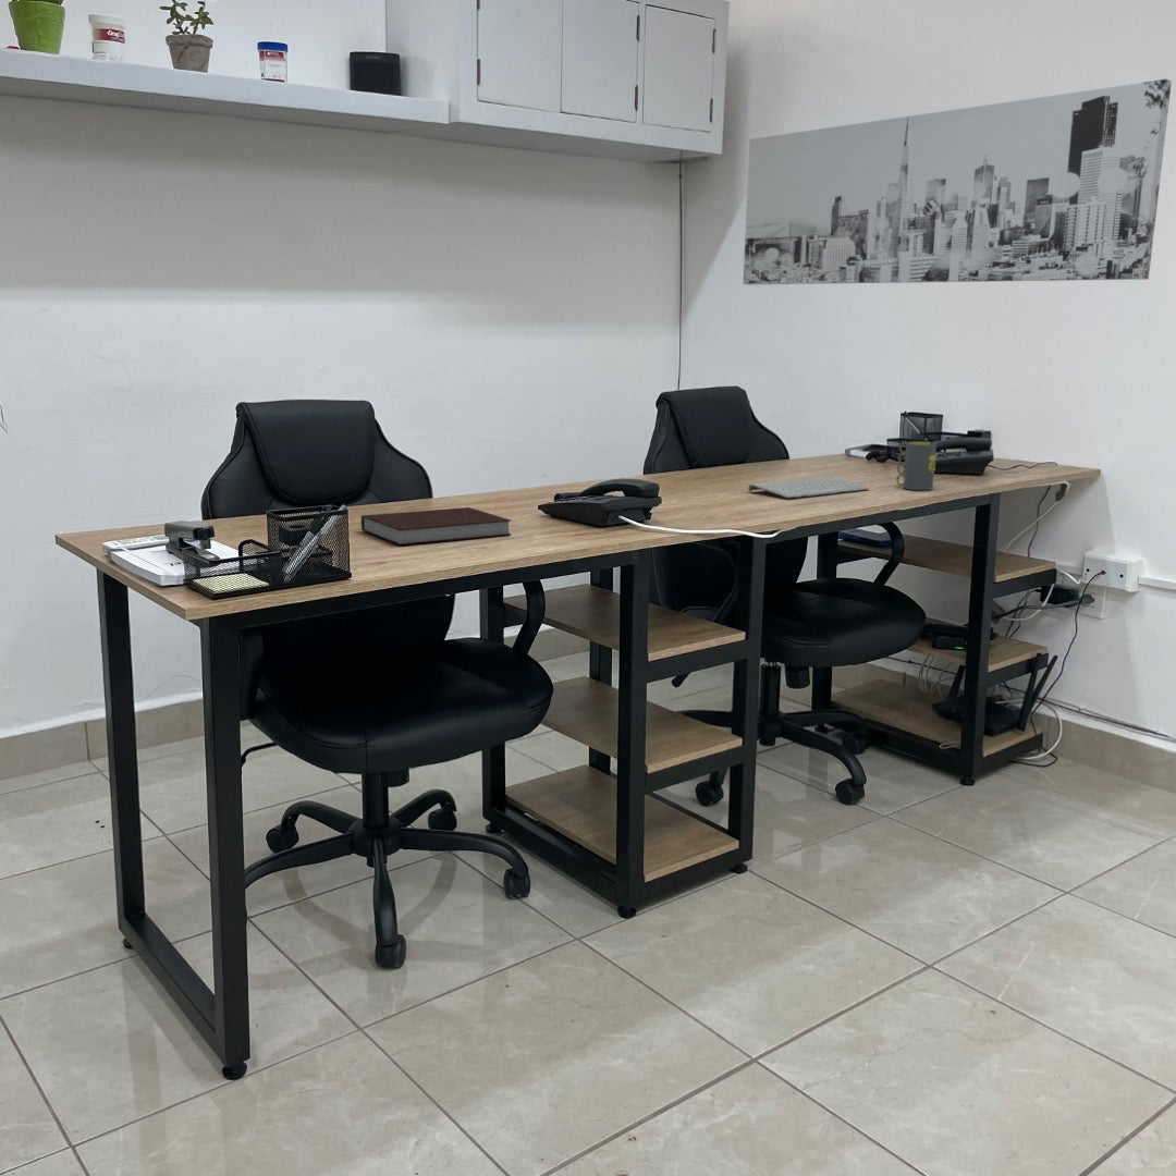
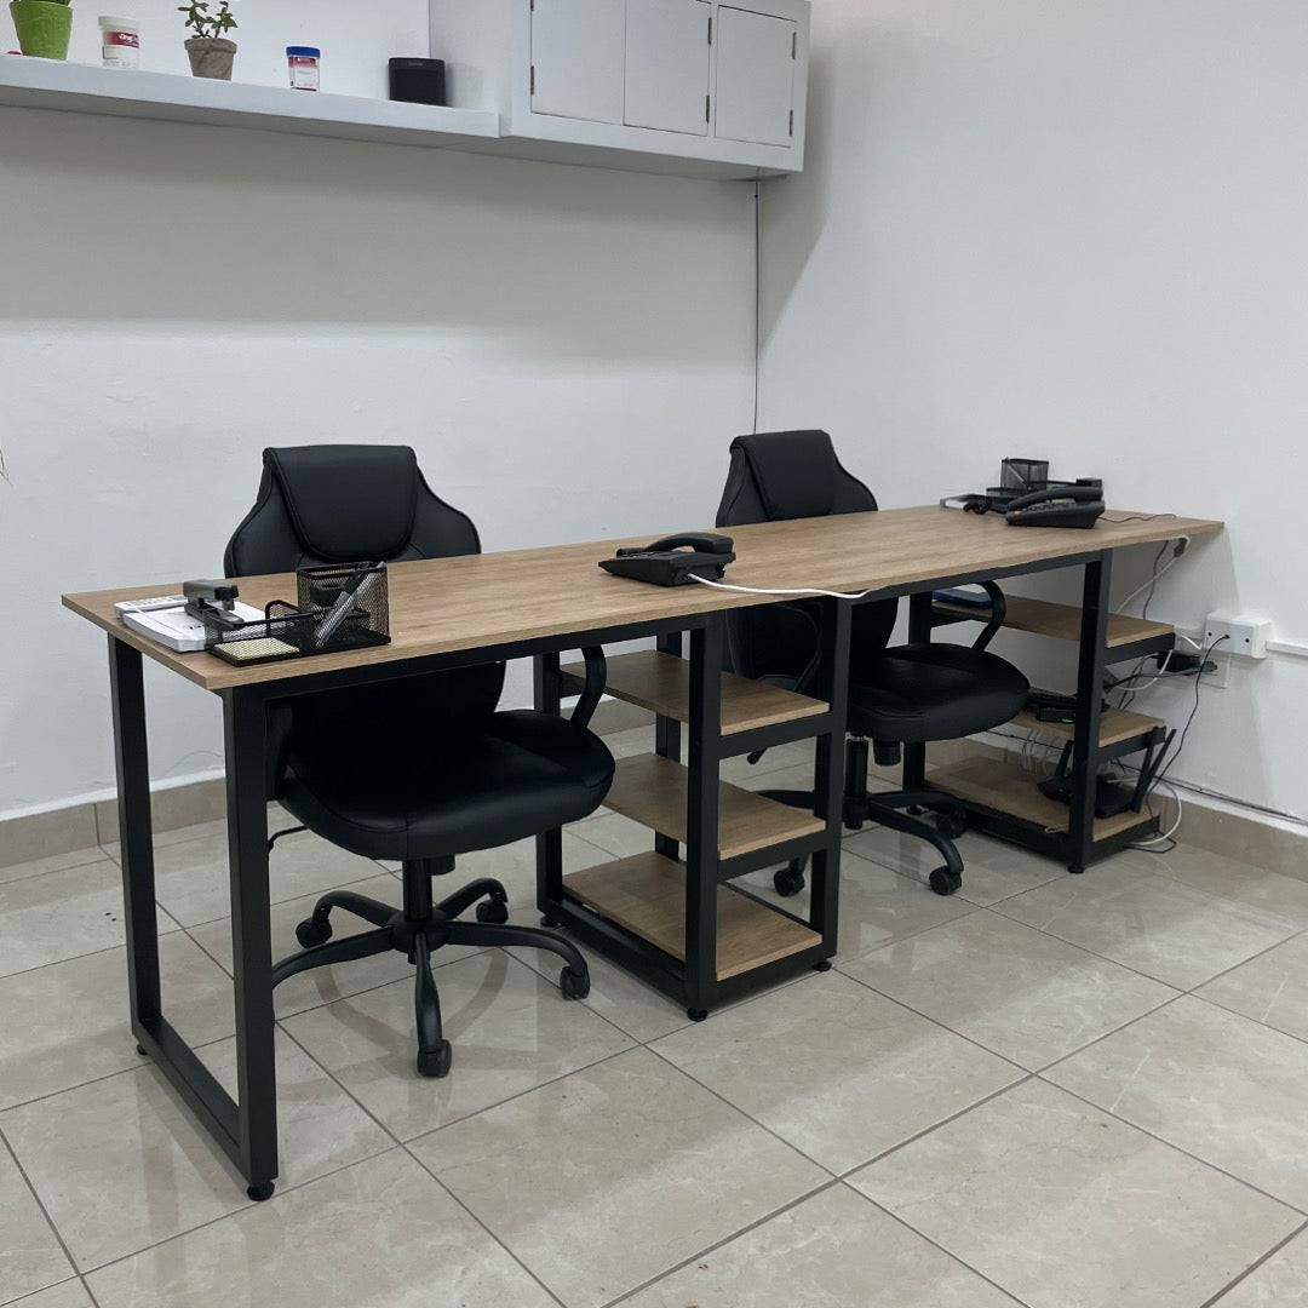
- mug (916, 465)
- keyboard (809, 487)
- notebook (436, 525)
- wall art (921, 199)
